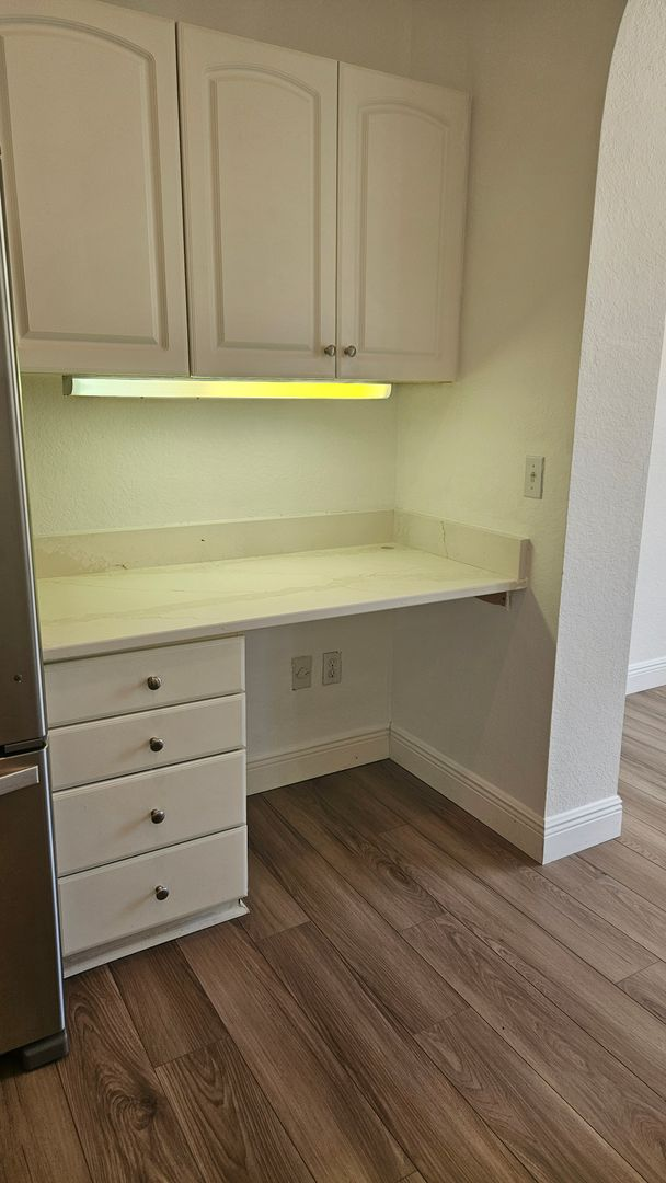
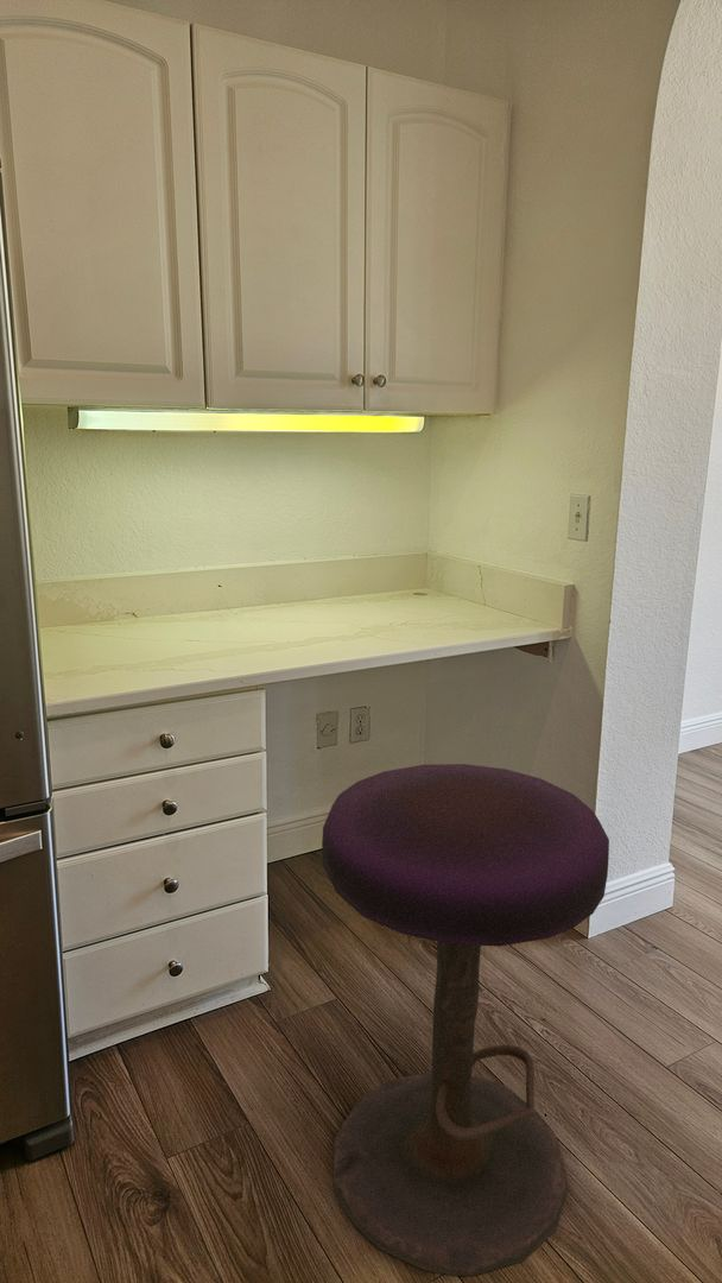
+ stool (456, 992)
